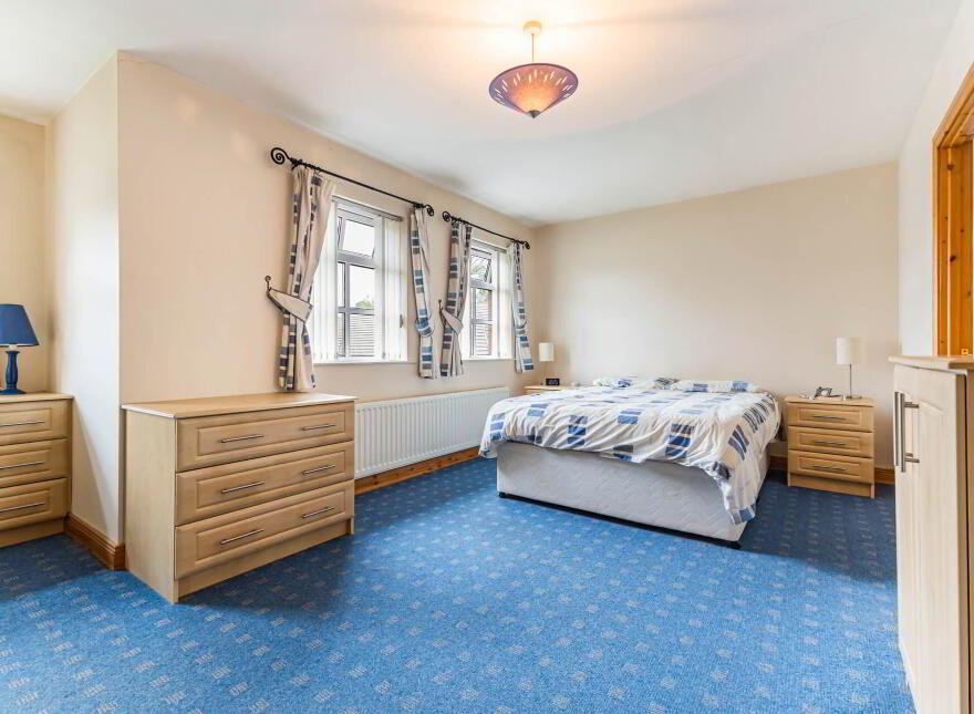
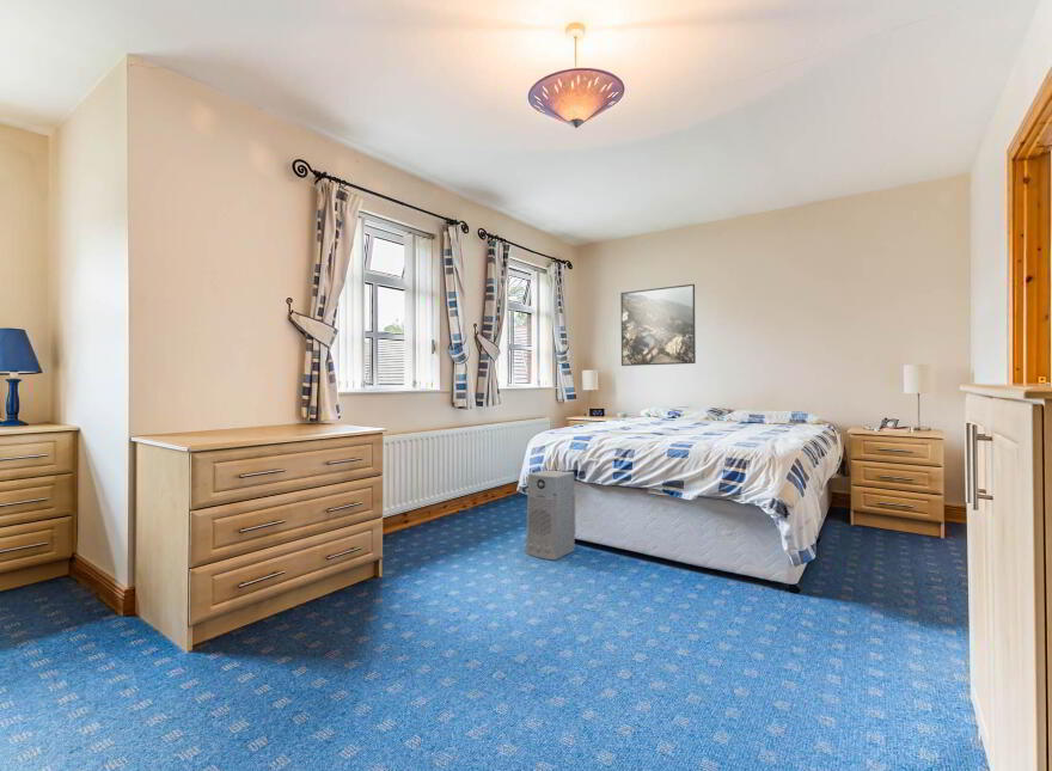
+ air purifier (551, 512)
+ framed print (656, 326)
